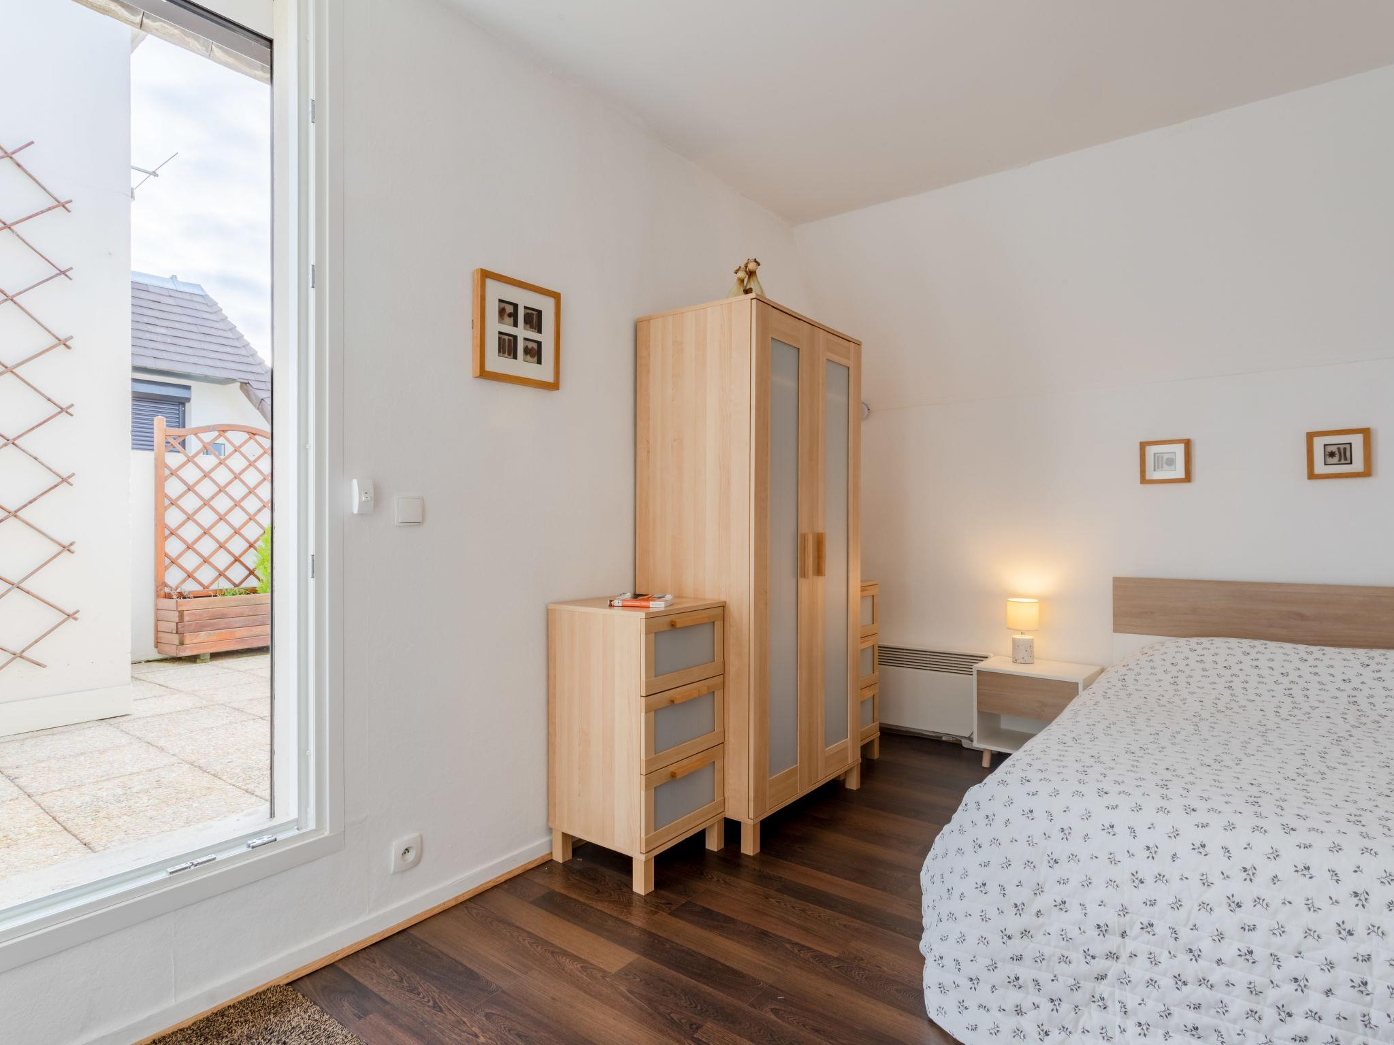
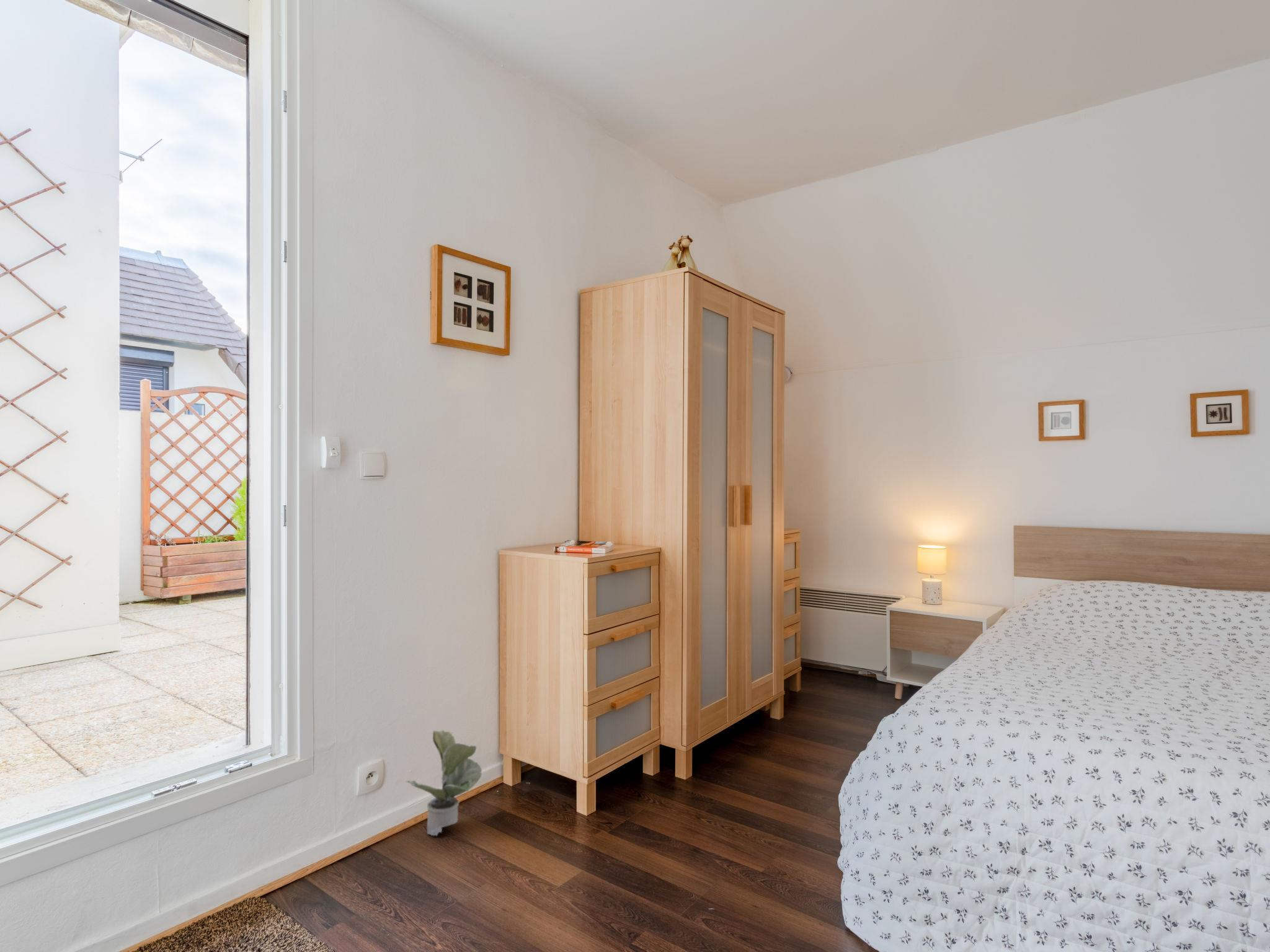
+ potted plant (448, 785)
